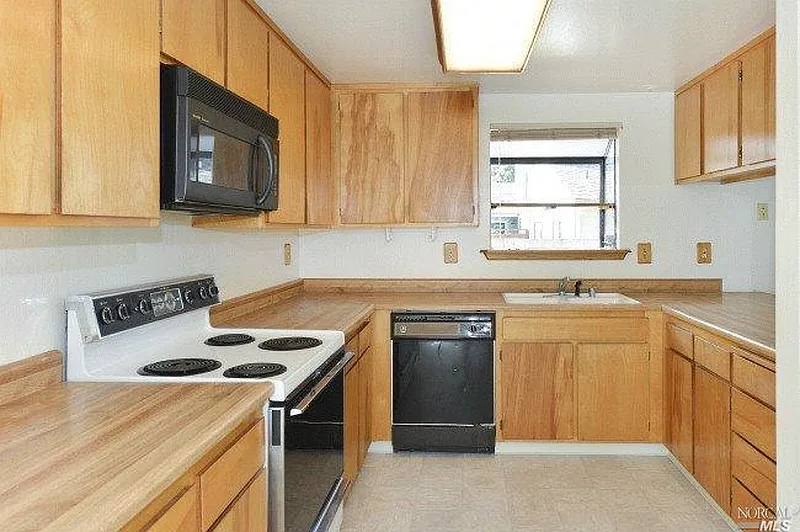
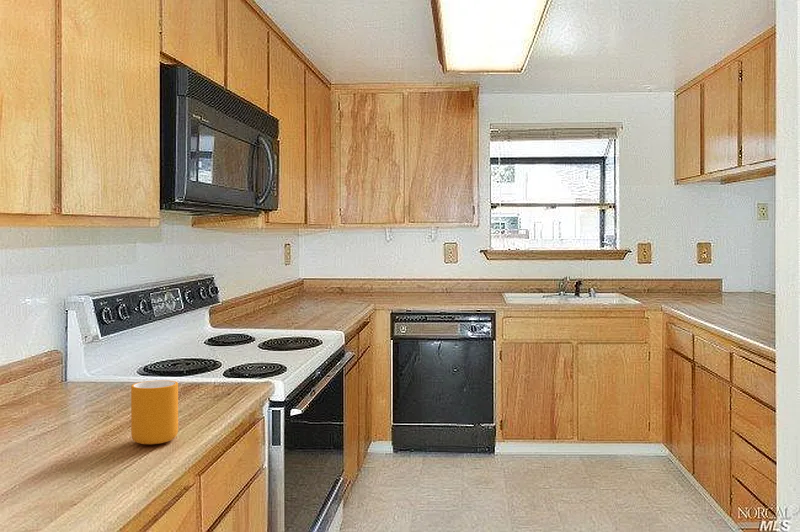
+ mug (157, 409)
